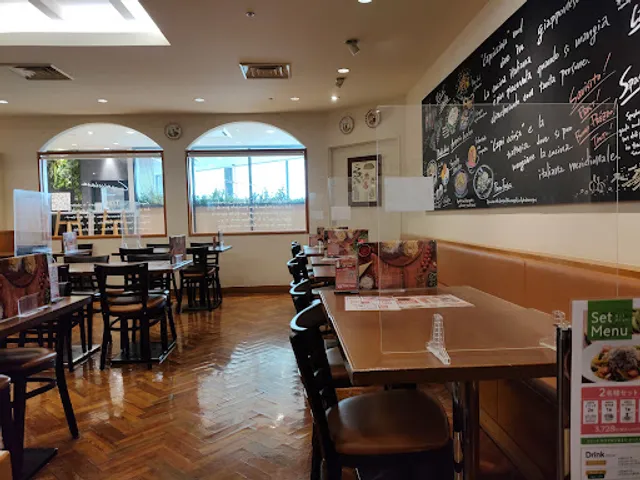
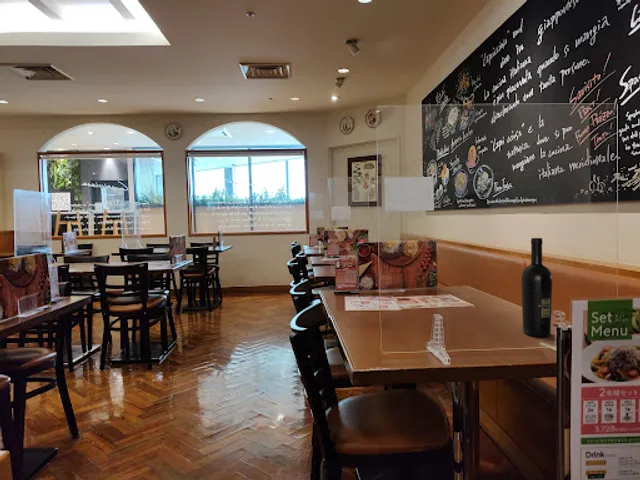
+ wine bottle (536, 286)
